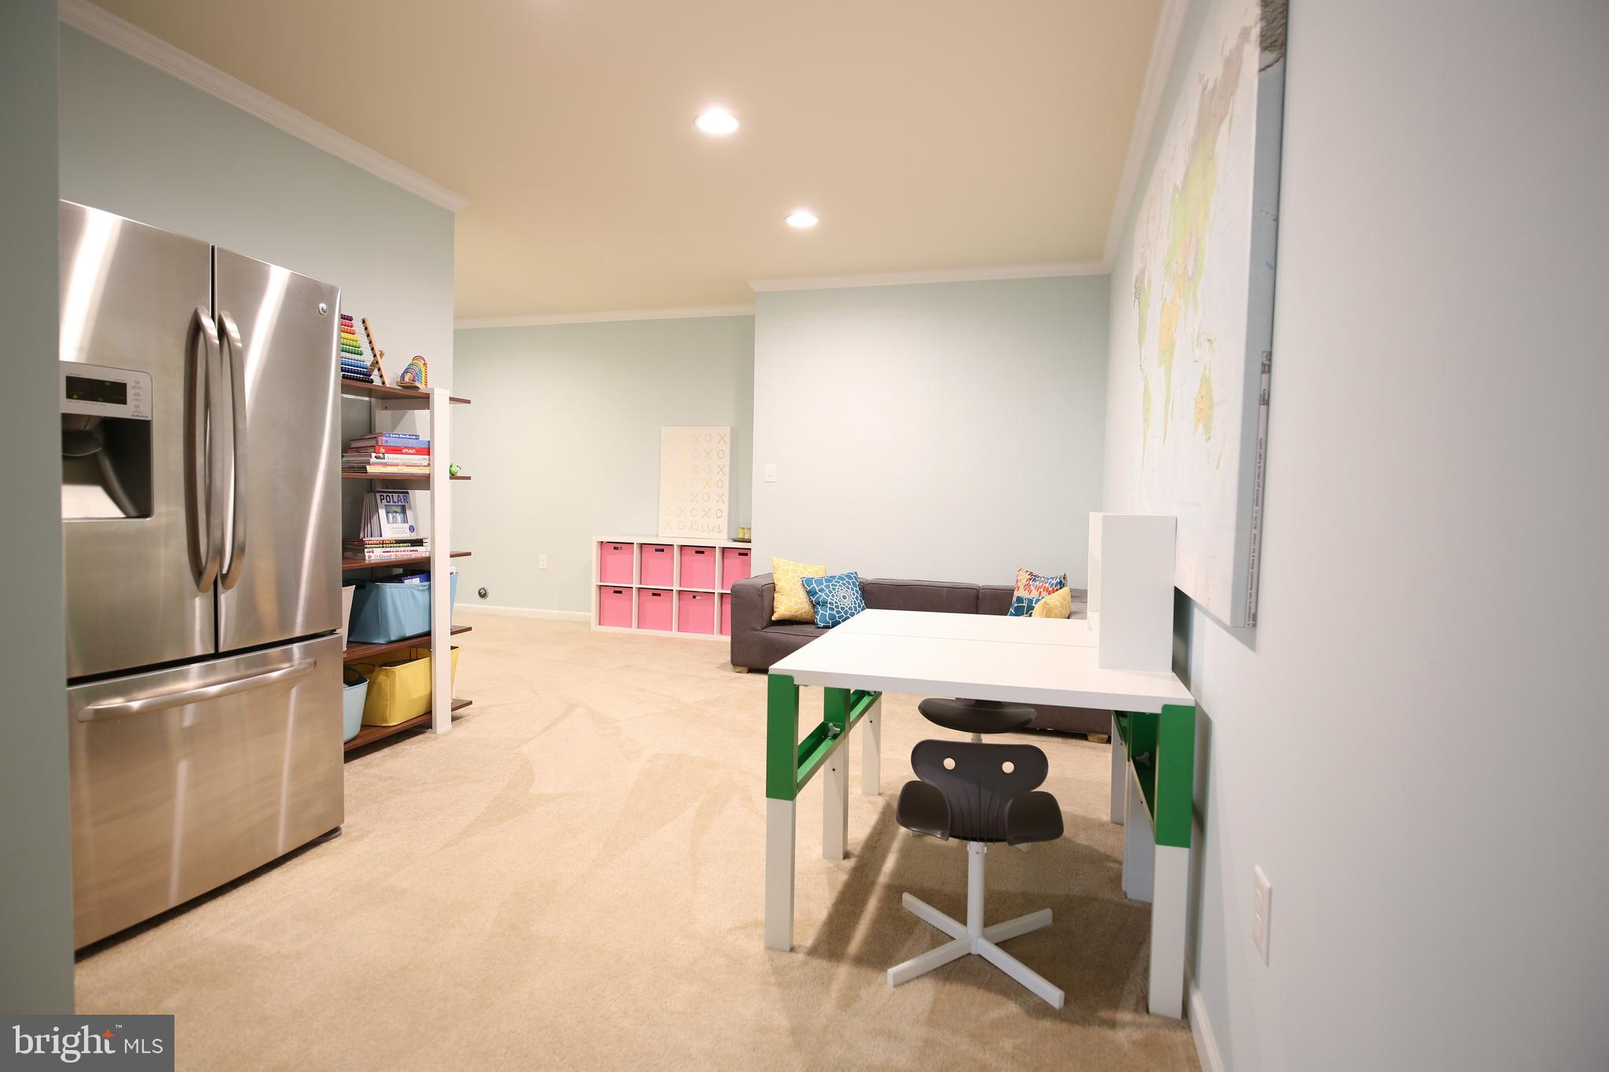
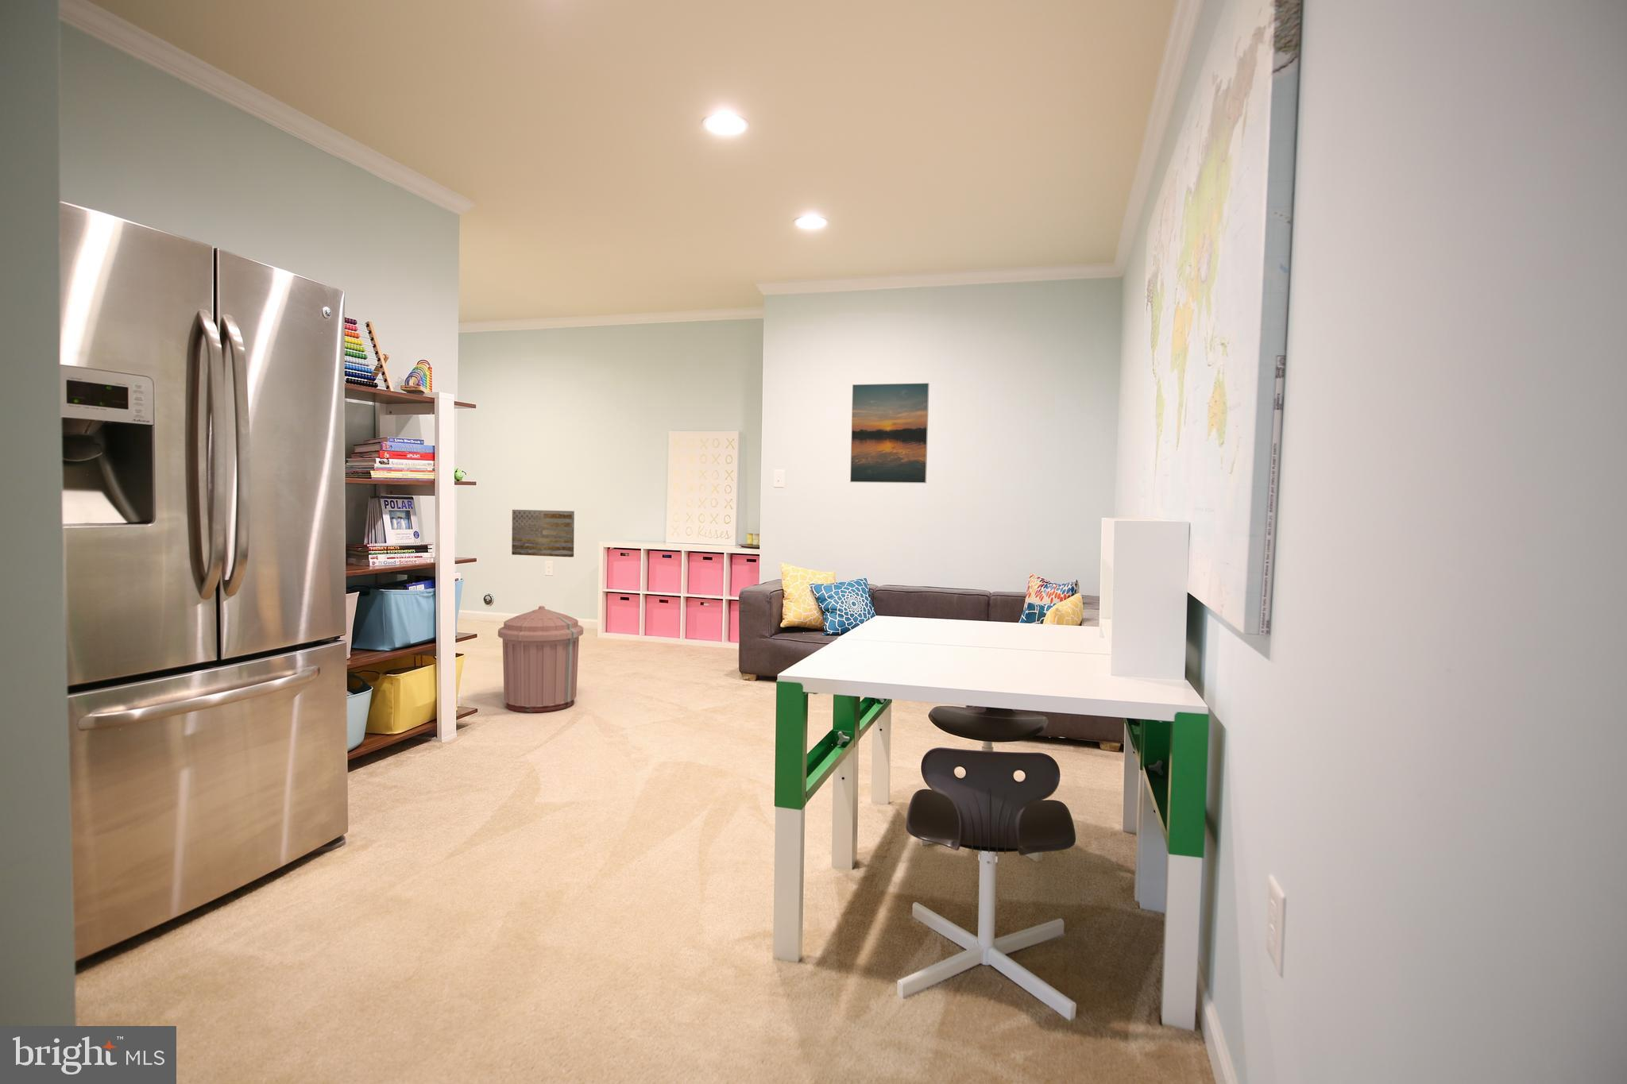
+ trash can (541, 656)
+ wall art (543, 532)
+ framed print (889, 433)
